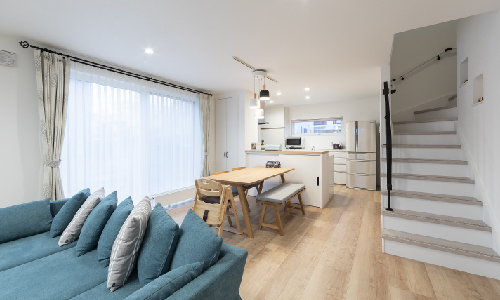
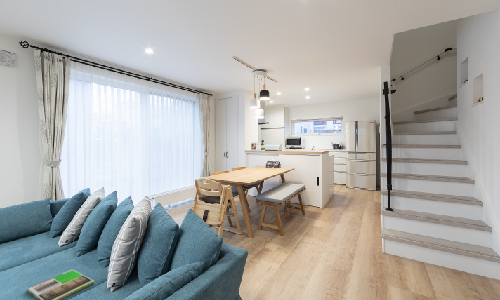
+ magazine (61, 285)
